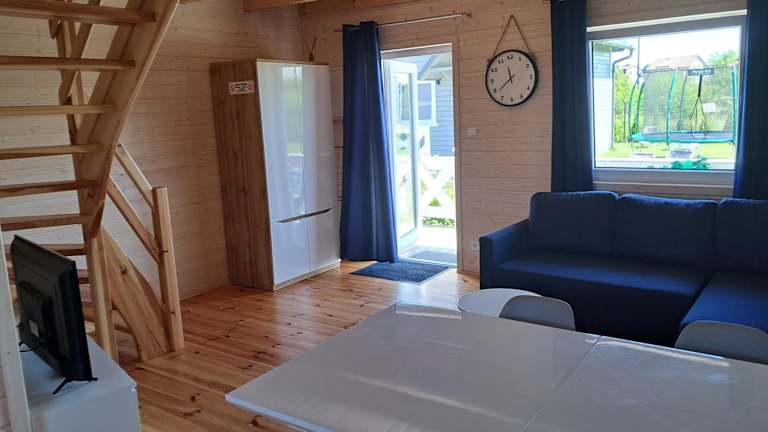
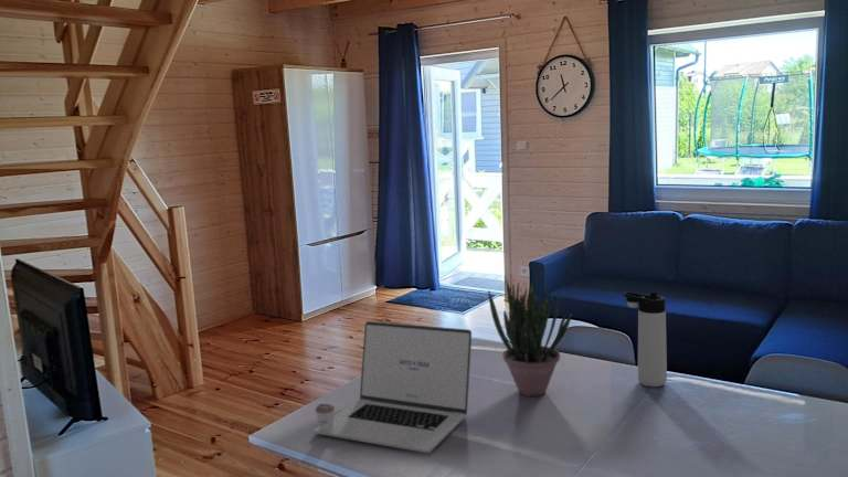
+ thermos bottle (645, 338)
+ potted plant (529, 337)
+ laptop (393, 381)
